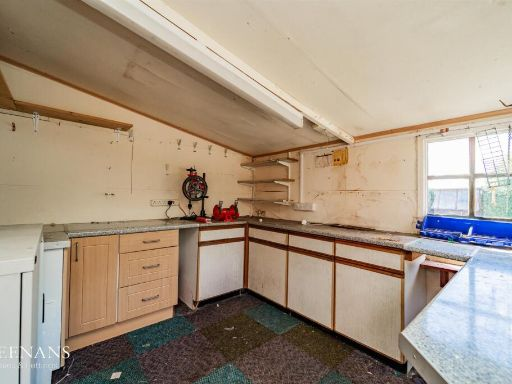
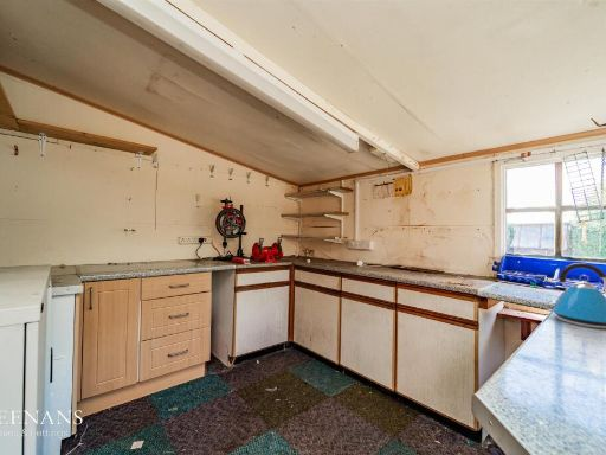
+ kettle (581, 291)
